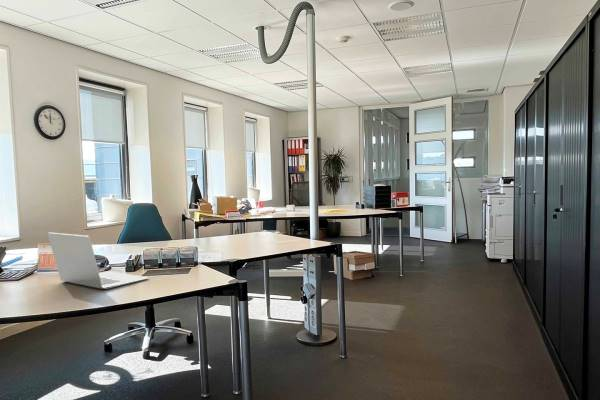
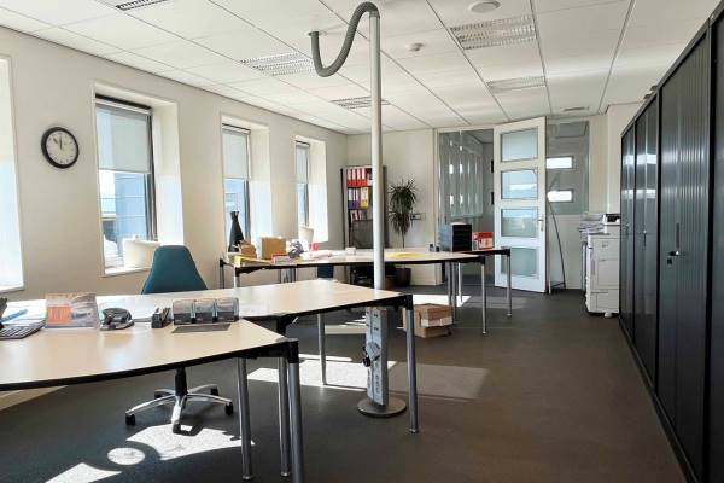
- laptop (94, 256)
